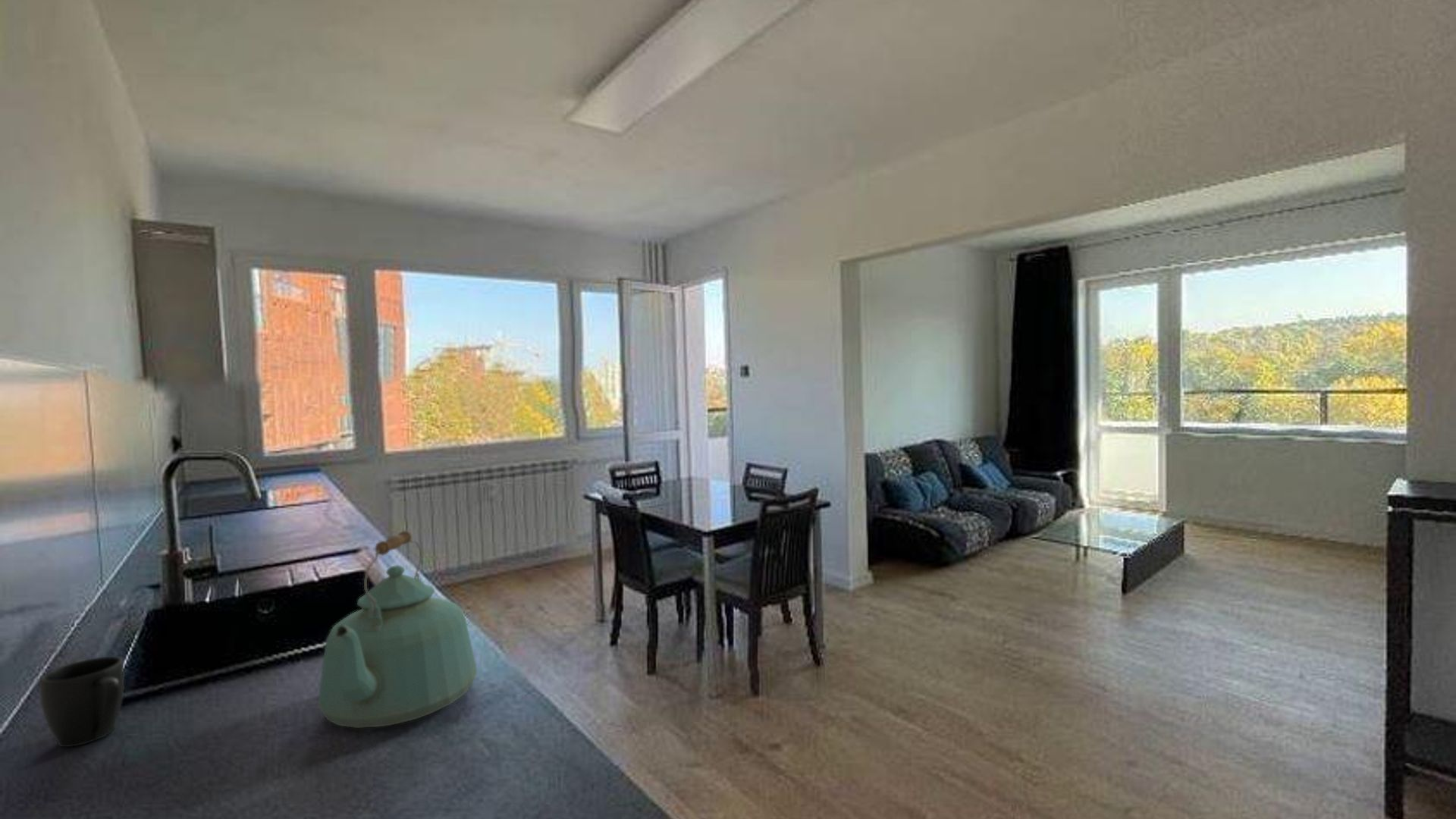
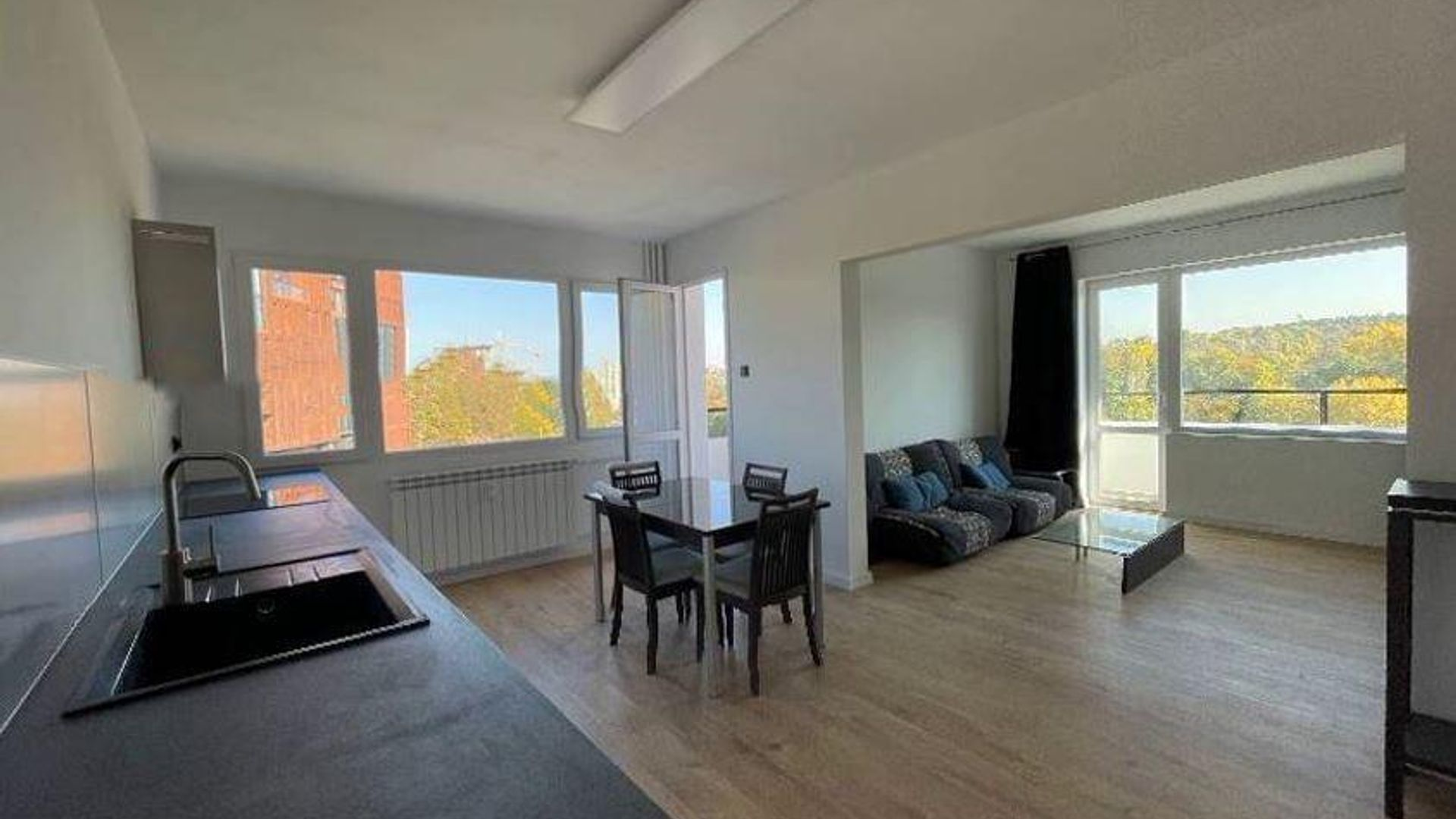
- mug (91, 704)
- kettle (391, 623)
